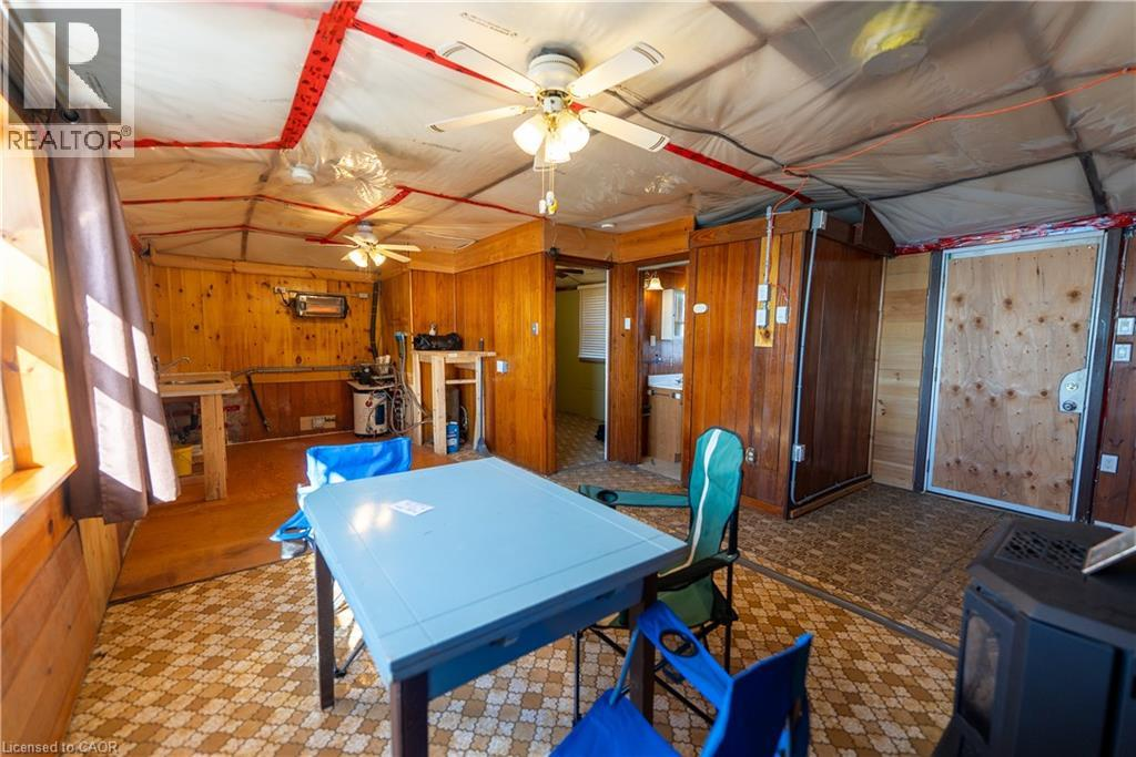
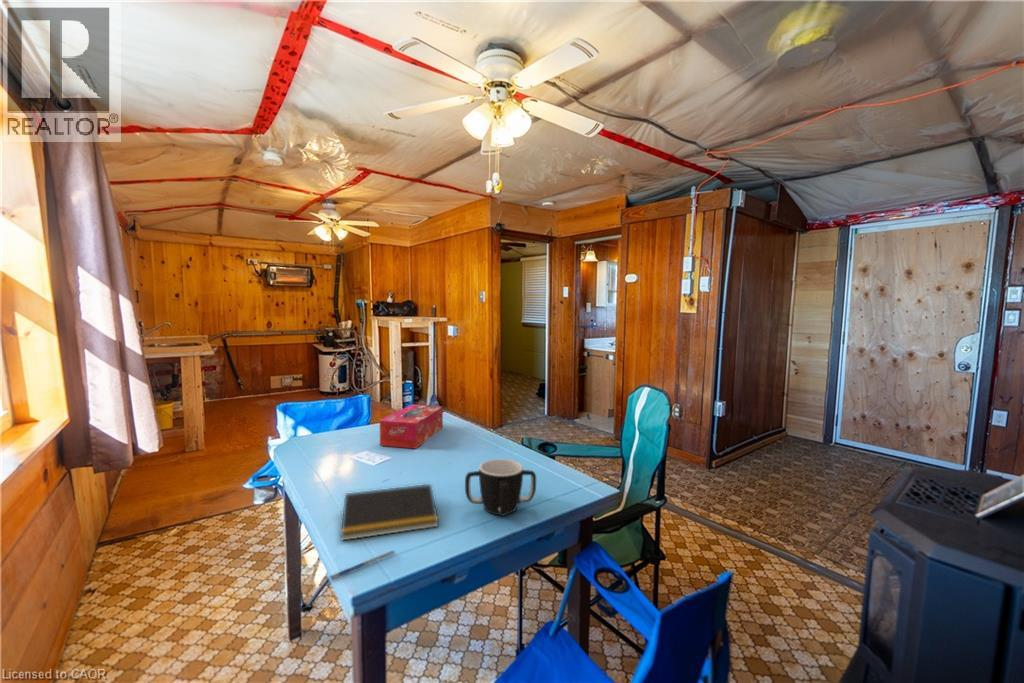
+ tissue box (413, 424)
+ mug (500, 487)
+ notepad (390, 509)
+ pen (364, 563)
